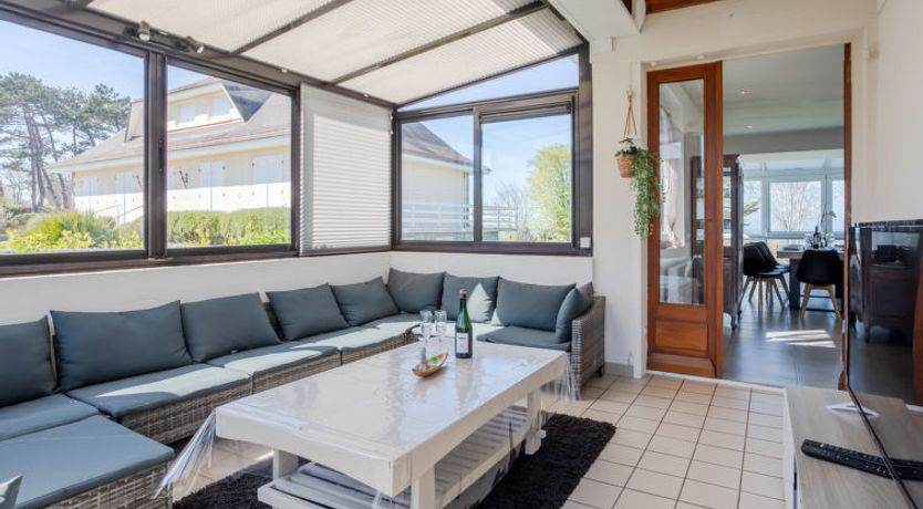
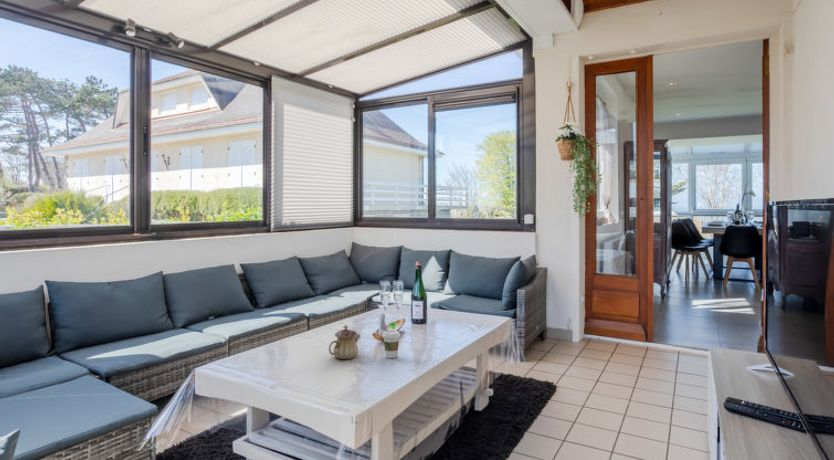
+ coffee cup (391, 344)
+ teapot (344, 341)
